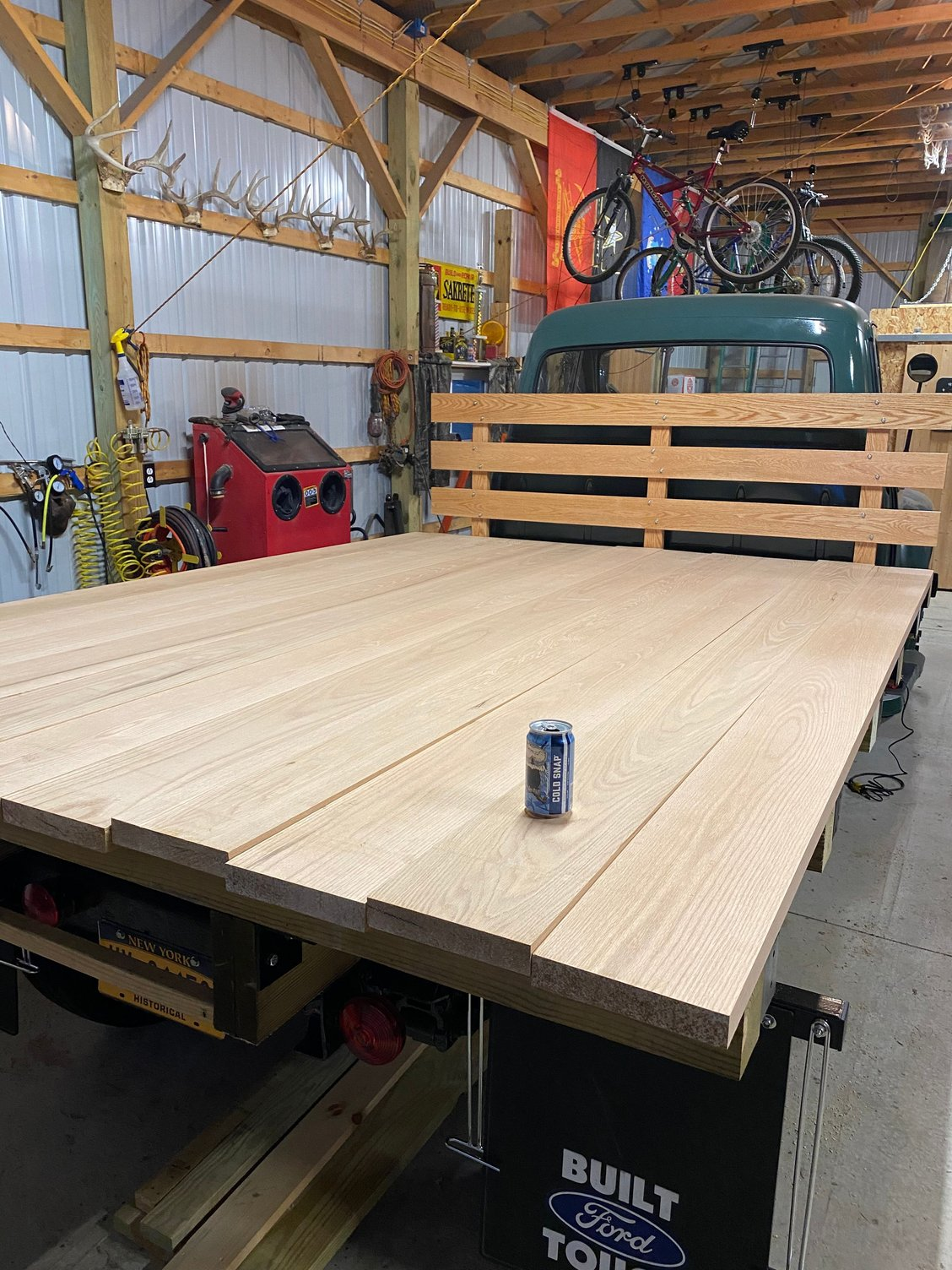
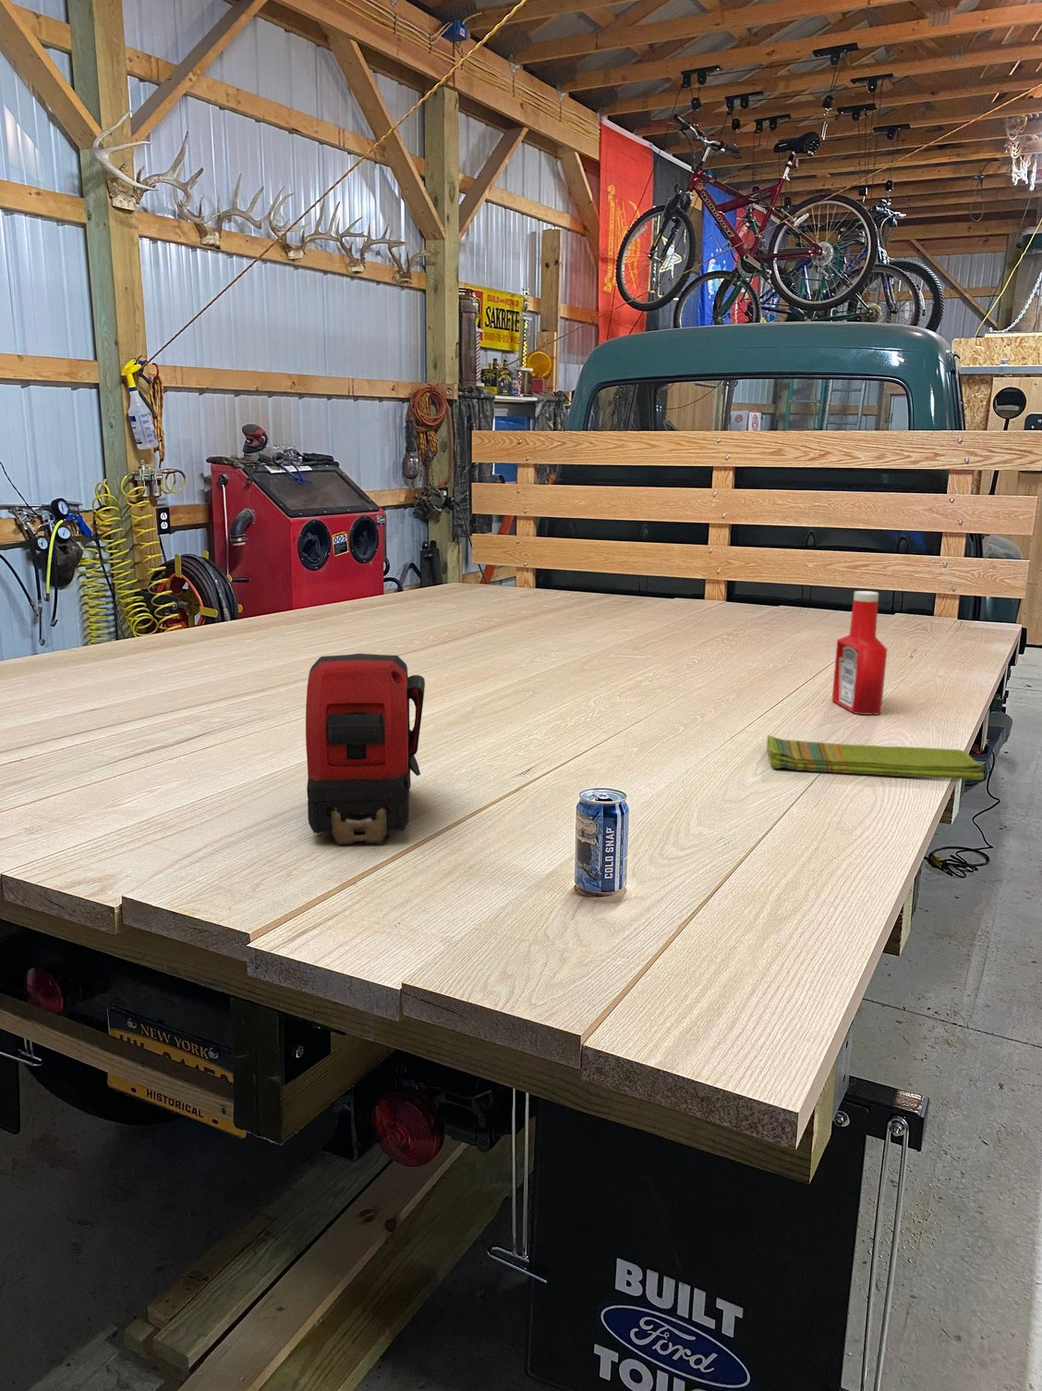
+ soap bottle (861, 651)
+ dish towel (869, 754)
+ tape measure (366, 735)
